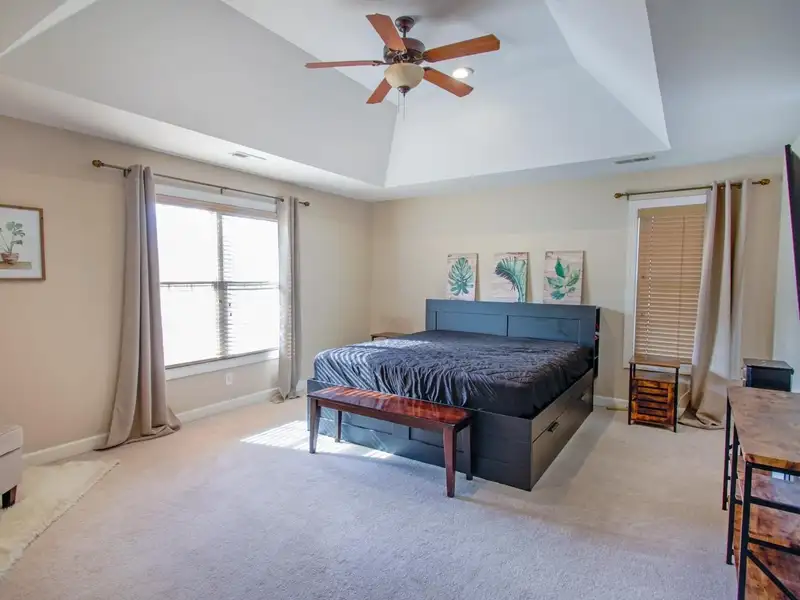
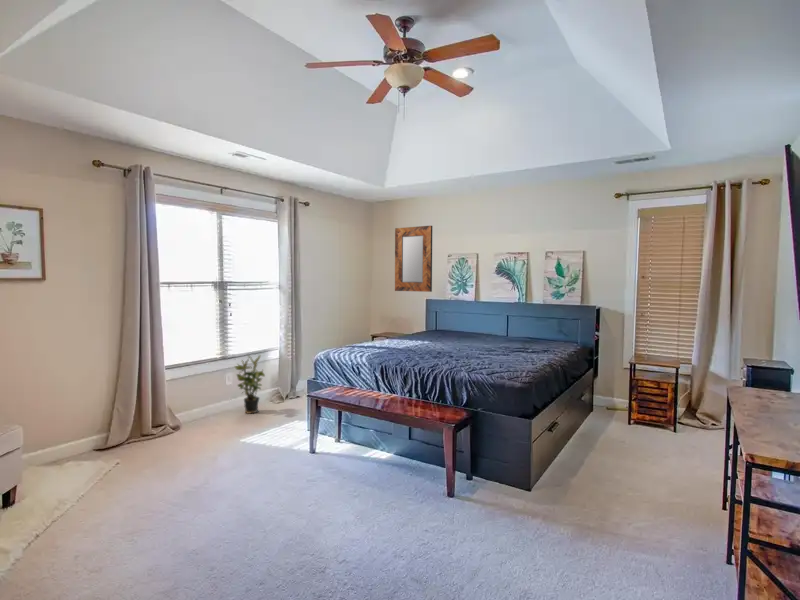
+ potted plant (249, 383)
+ home mirror (413, 259)
